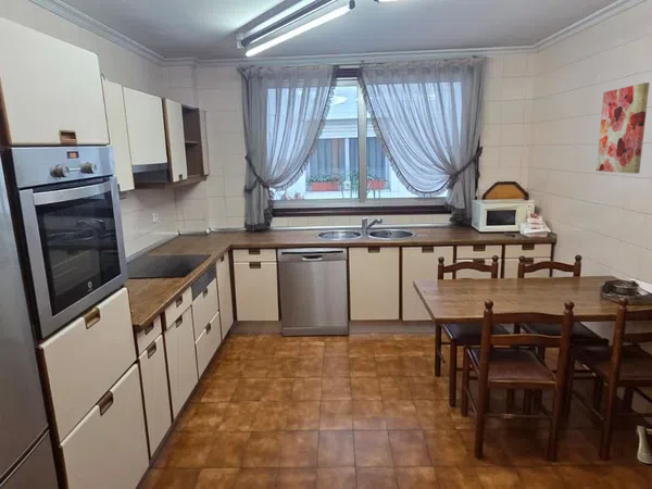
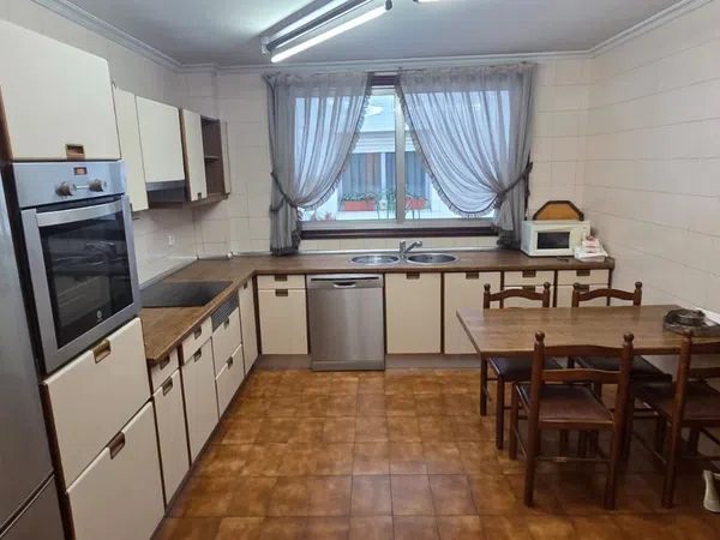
- wall art (620, 130)
